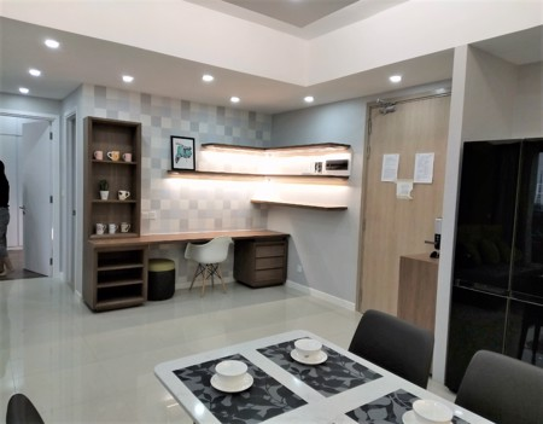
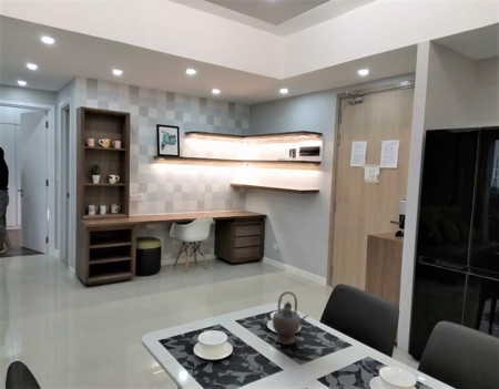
+ teapot (289, 316)
